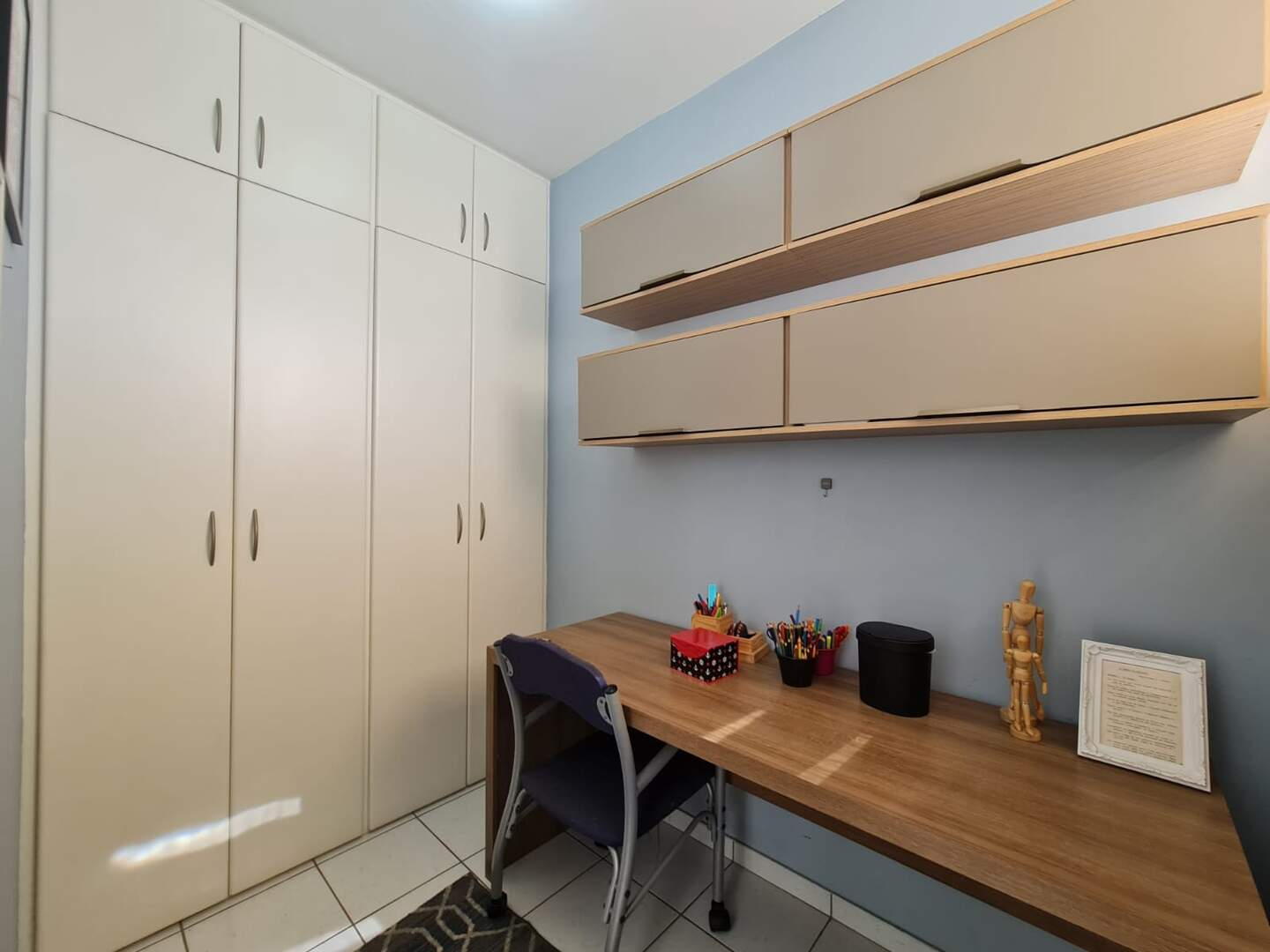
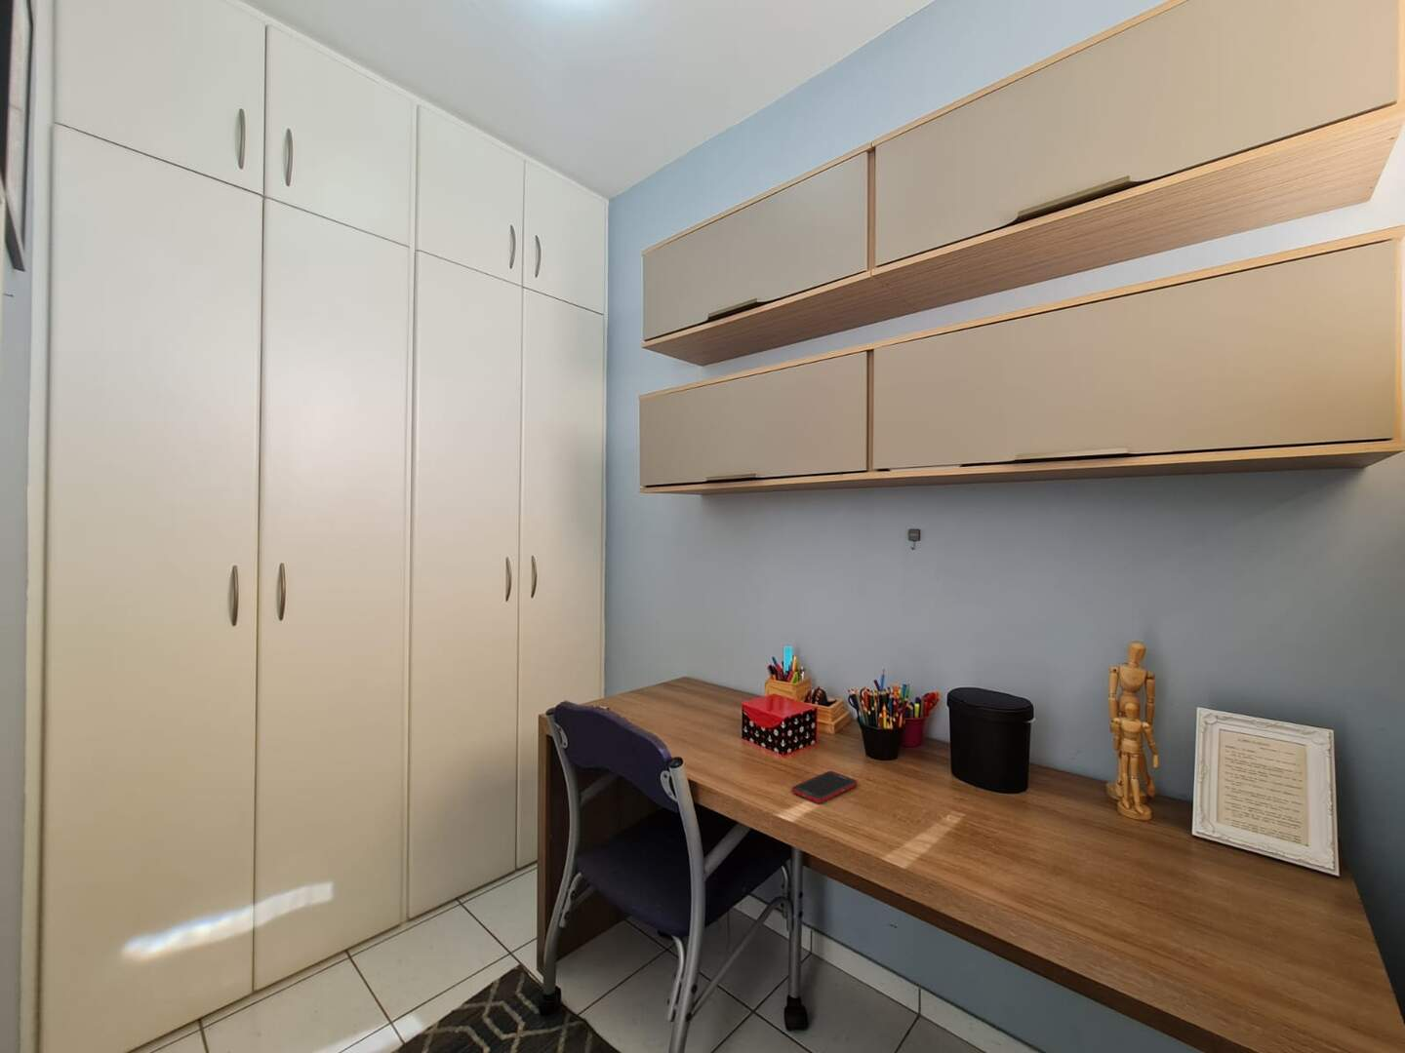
+ cell phone (824, 785)
